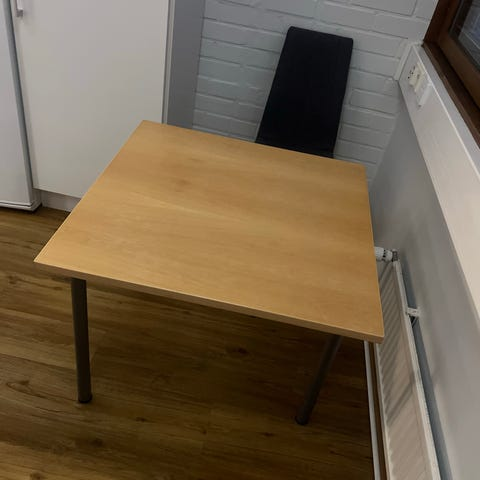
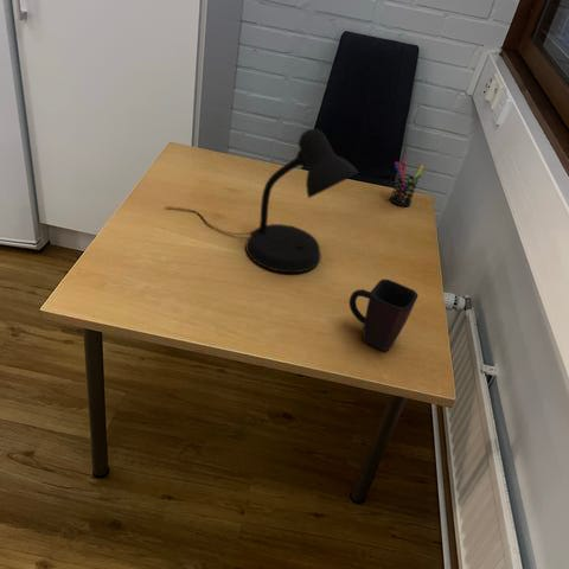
+ pen holder (407, 183)
+ mug (378, 315)
+ desk lamp (266, 184)
